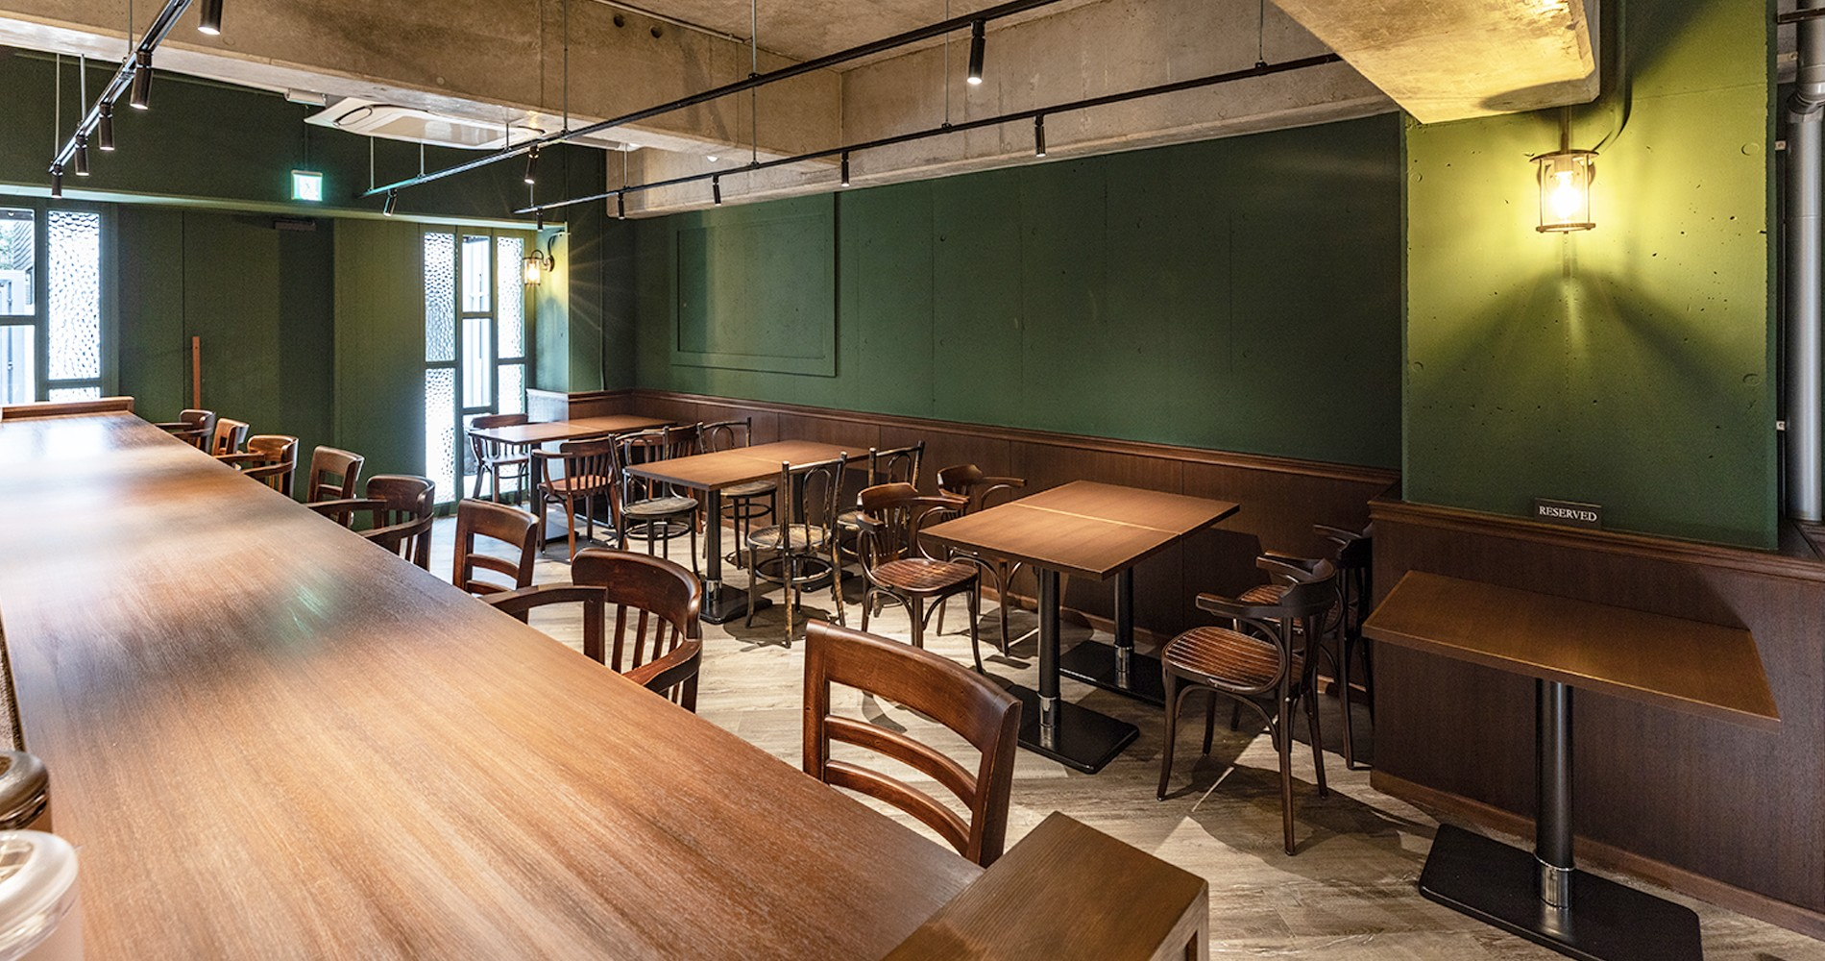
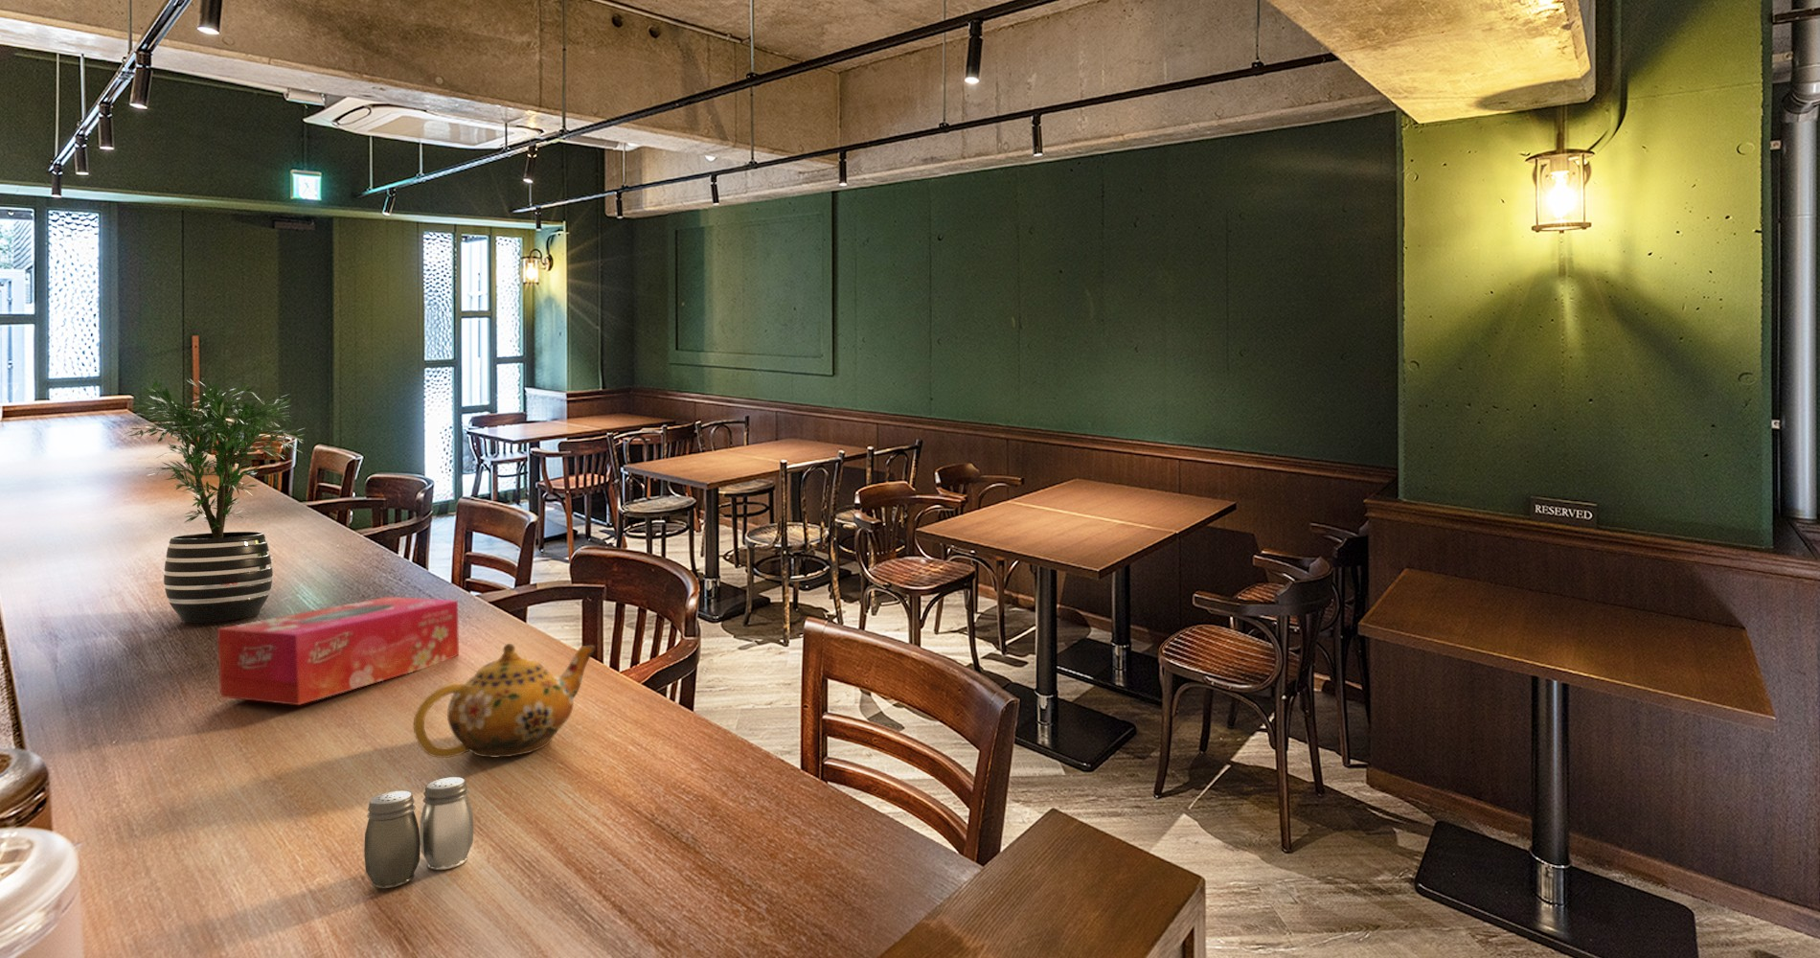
+ potted plant (221, 497)
+ salt and pepper shaker (420, 829)
+ teapot (513, 693)
+ tissue box (348, 645)
